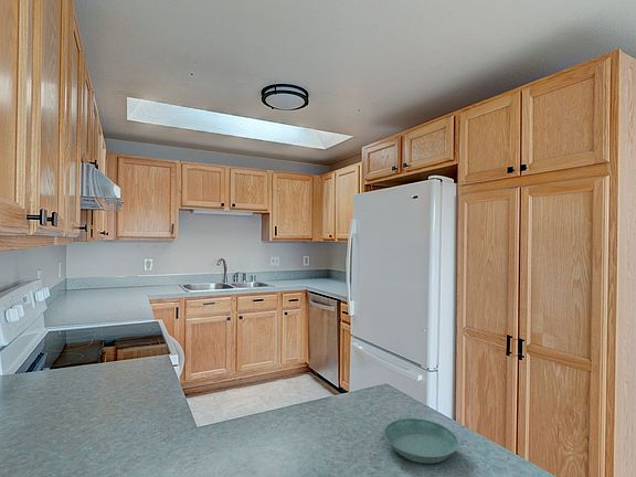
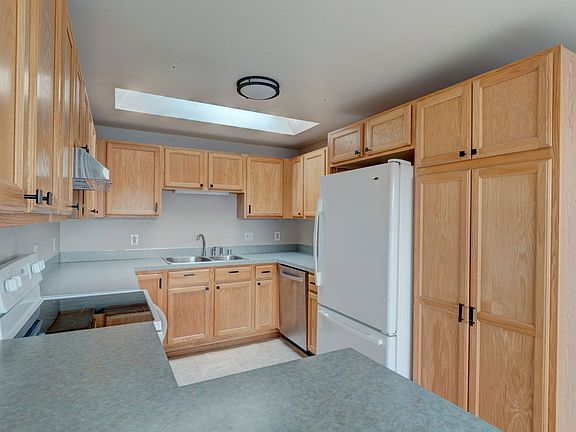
- saucer (420, 442)
